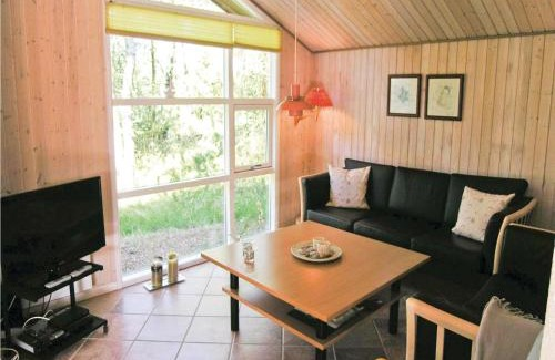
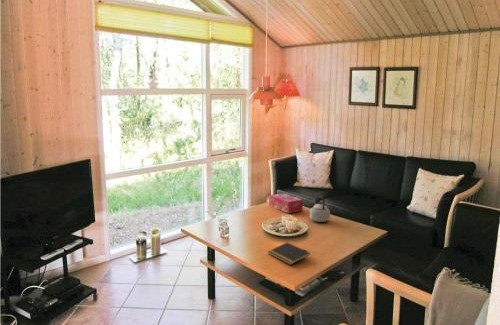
+ notepad (288, 252)
+ tissue box (285, 202)
+ teapot (318, 207)
